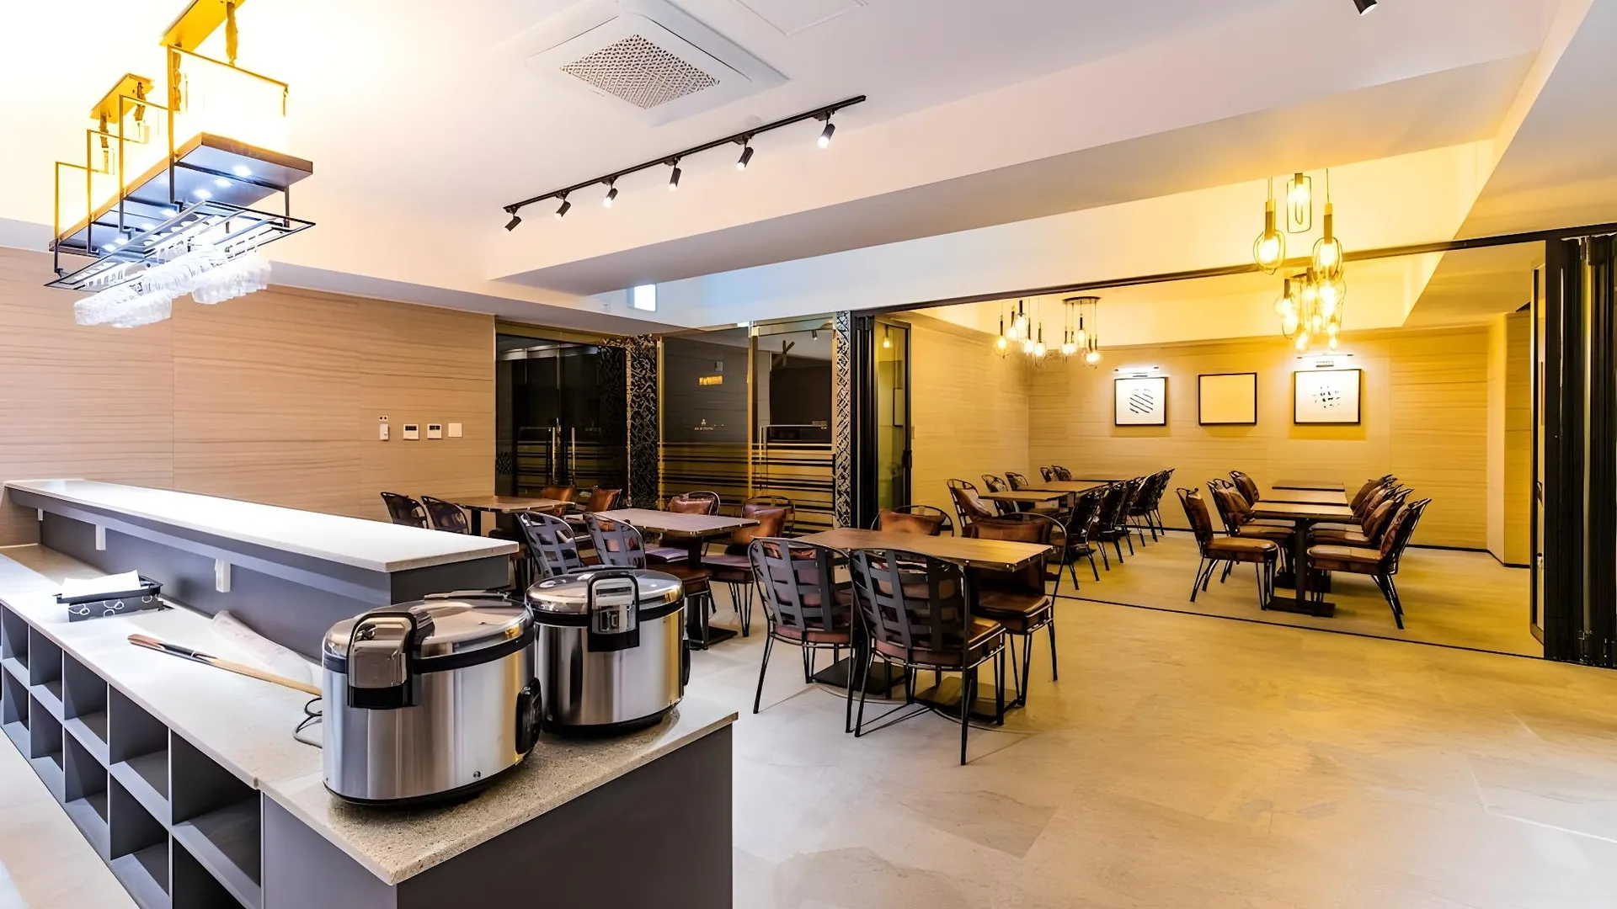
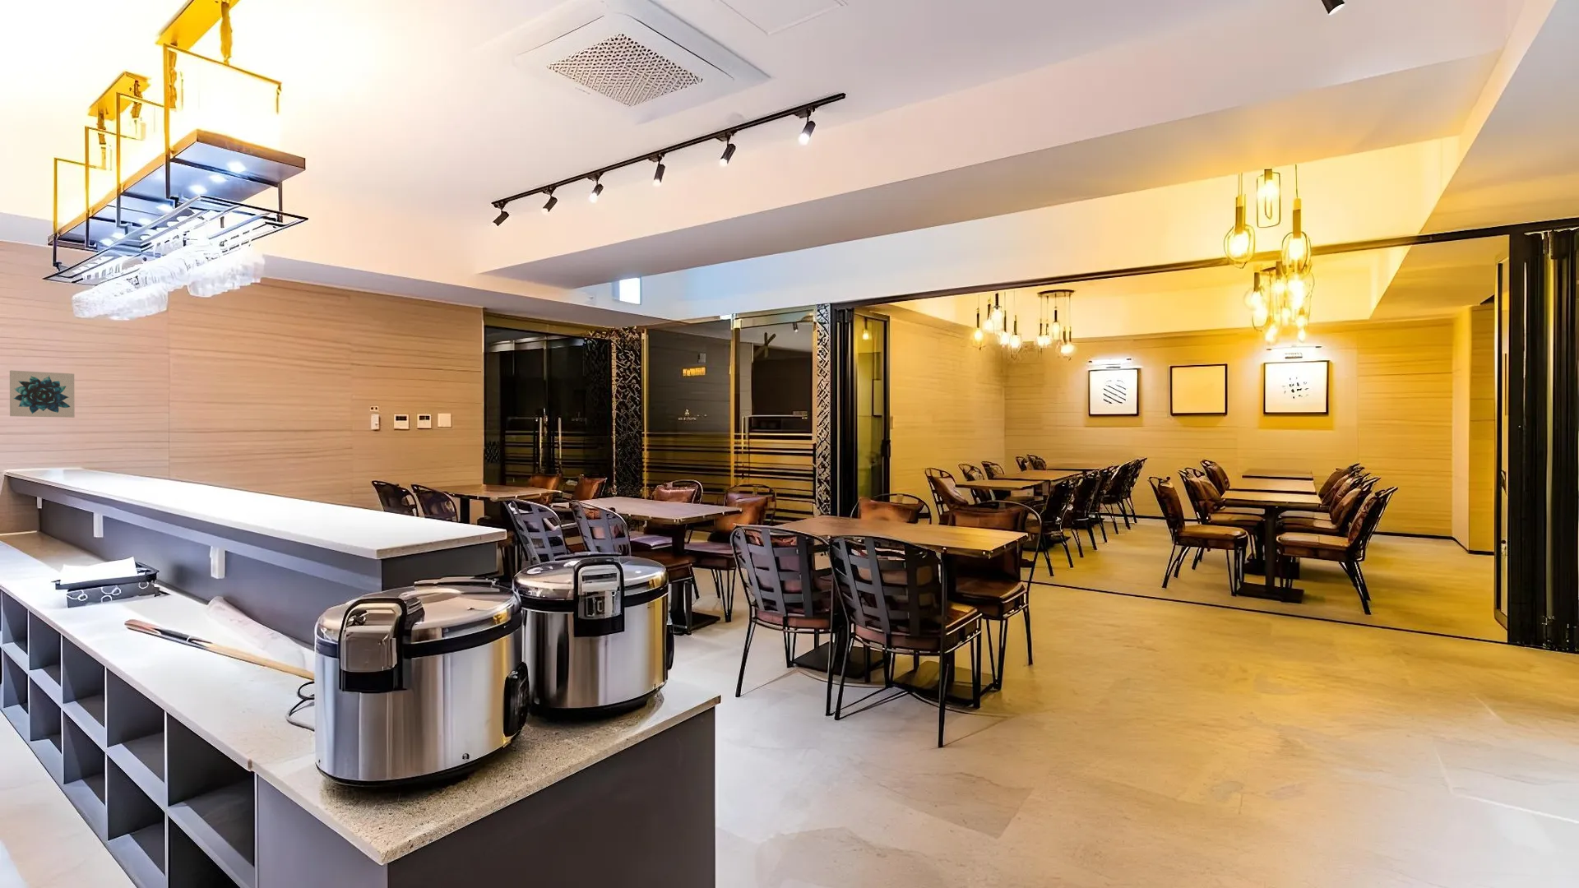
+ wall art (42, 394)
